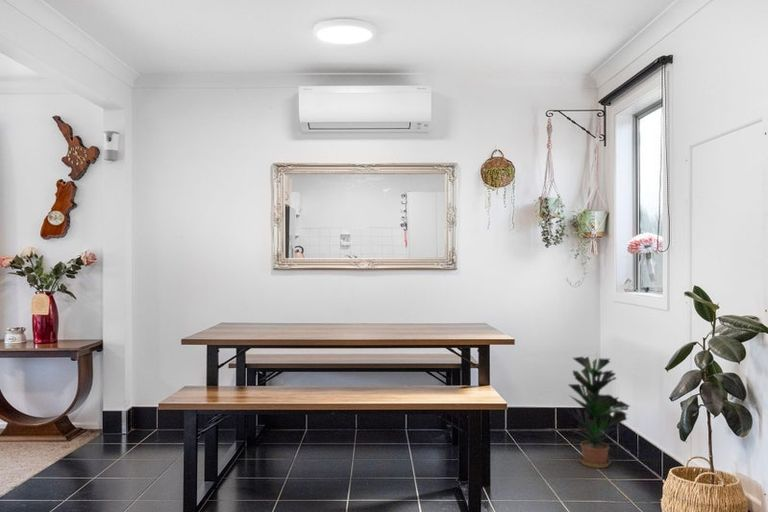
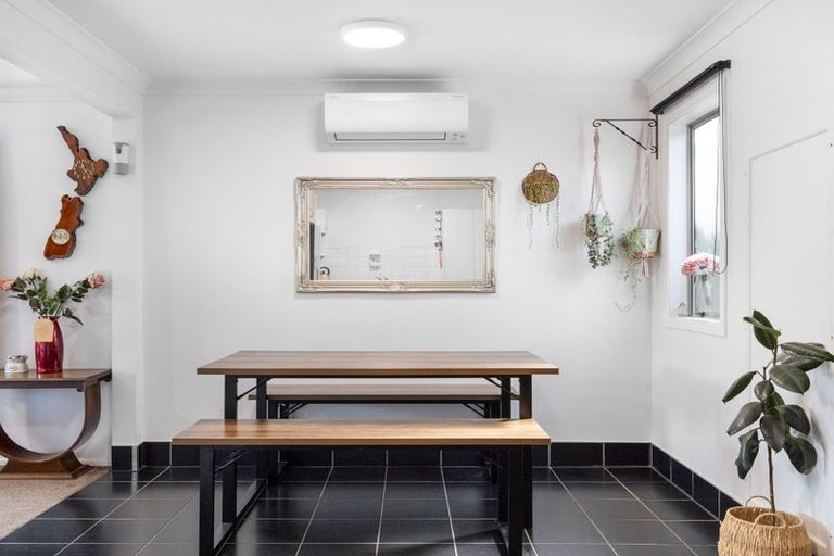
- potted plant (600, 410)
